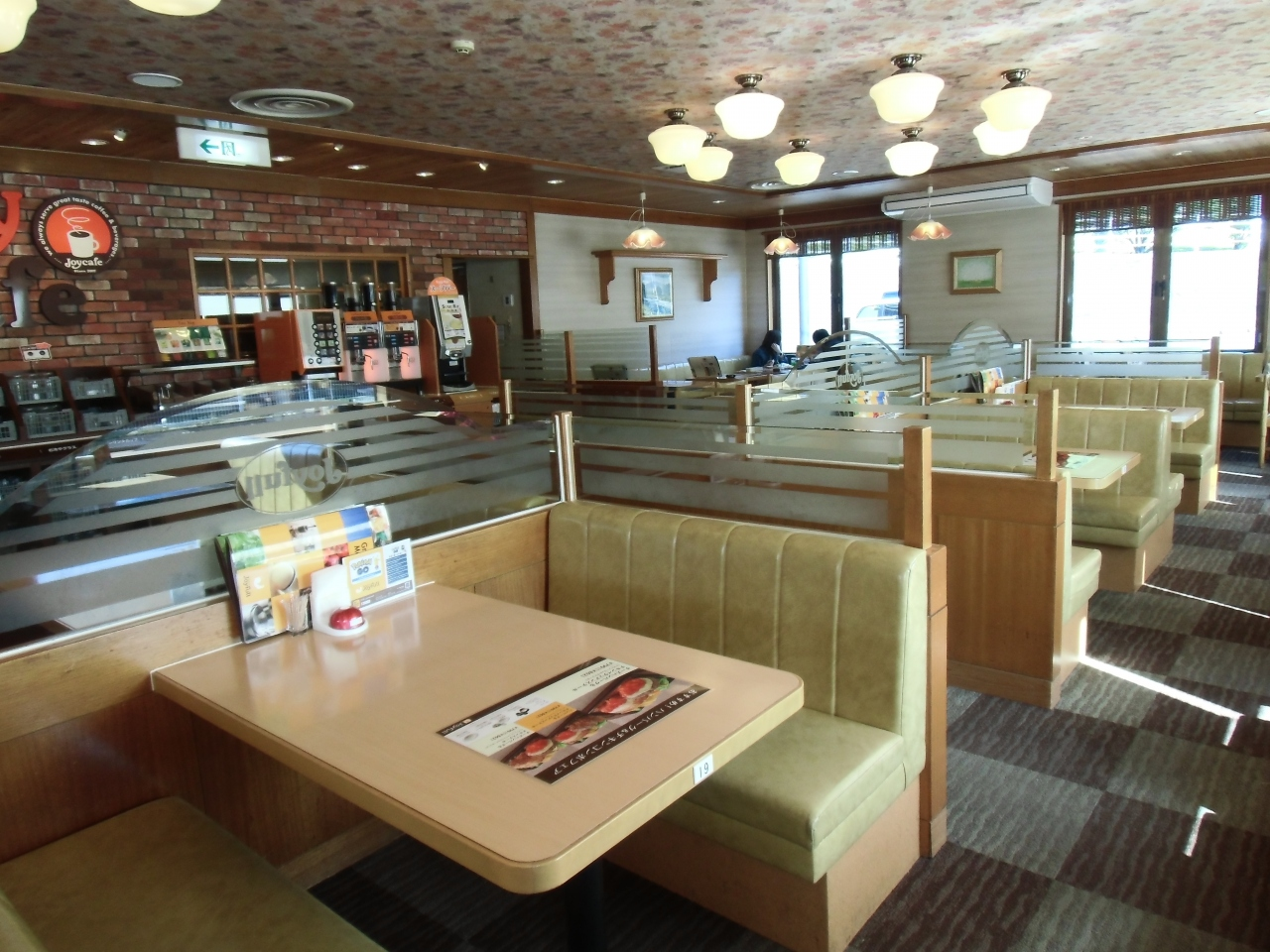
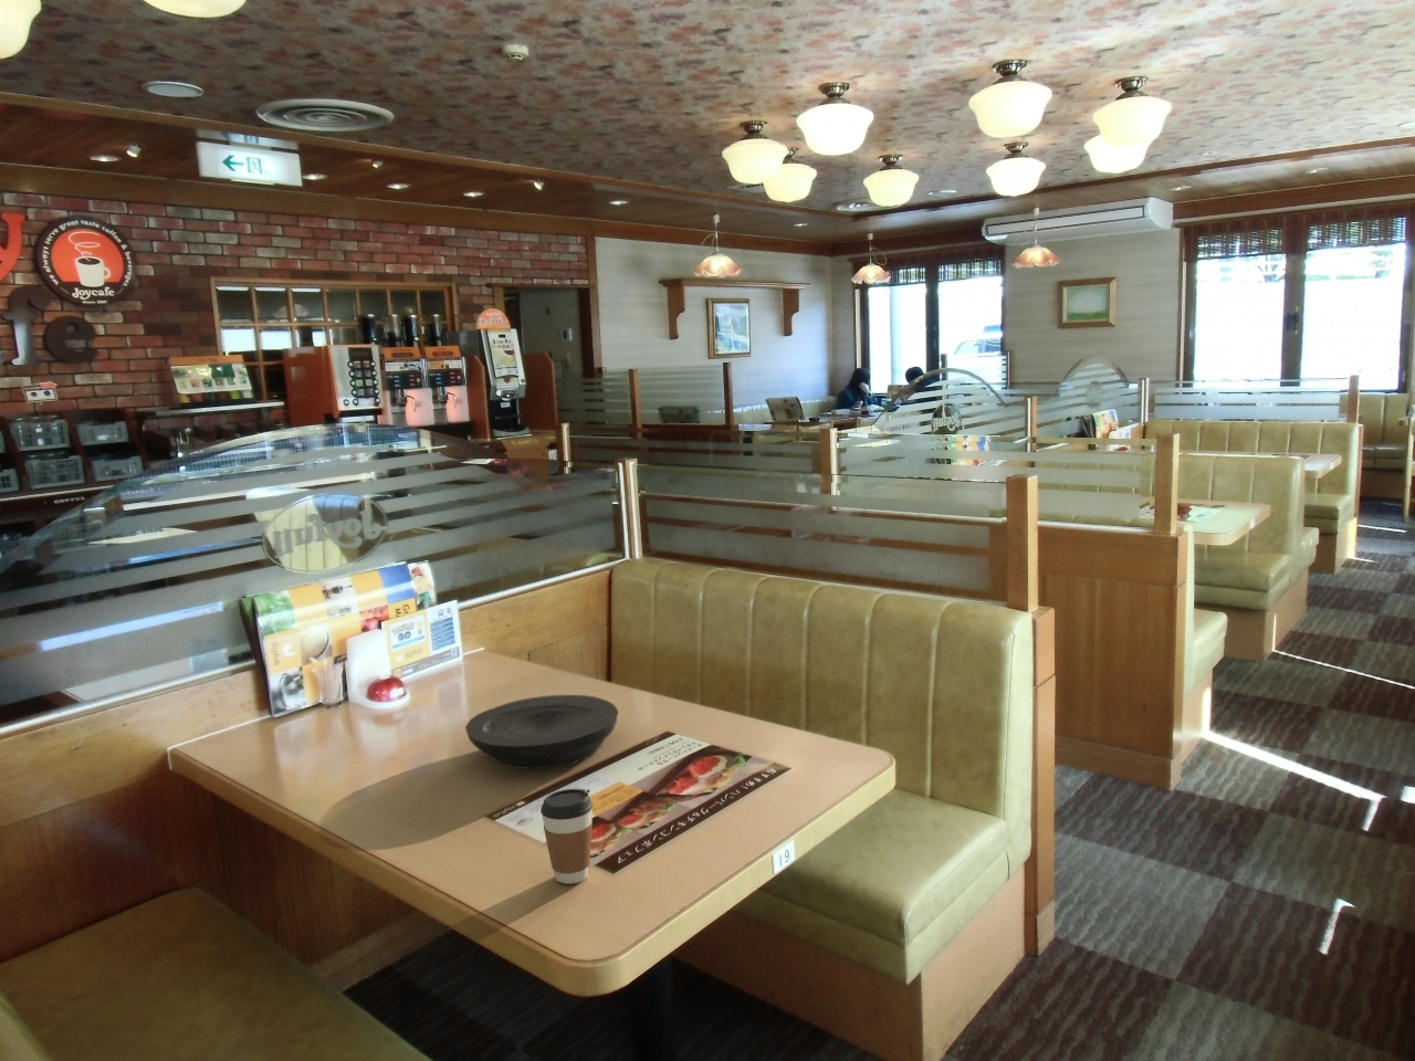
+ coffee cup (568, 837)
+ plate (544, 733)
